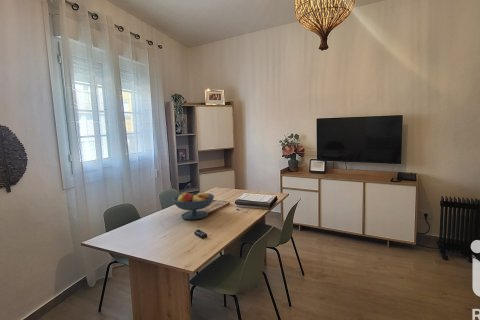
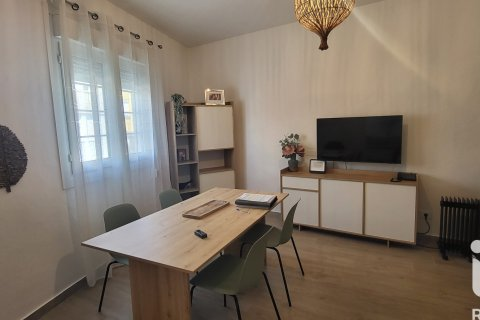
- fruit bowl (193, 203)
